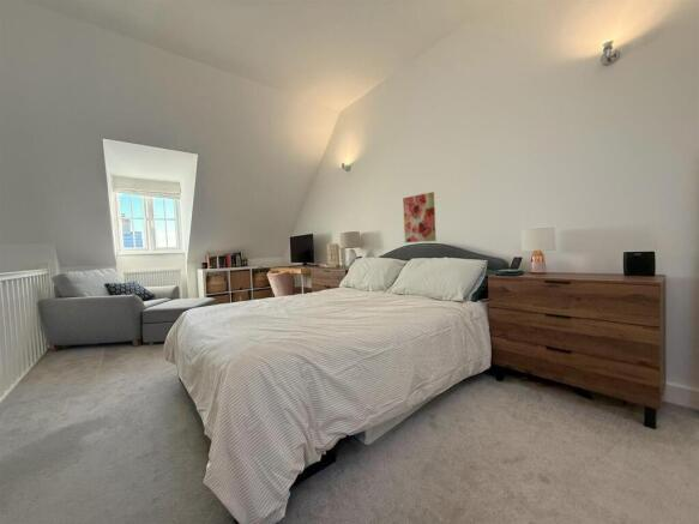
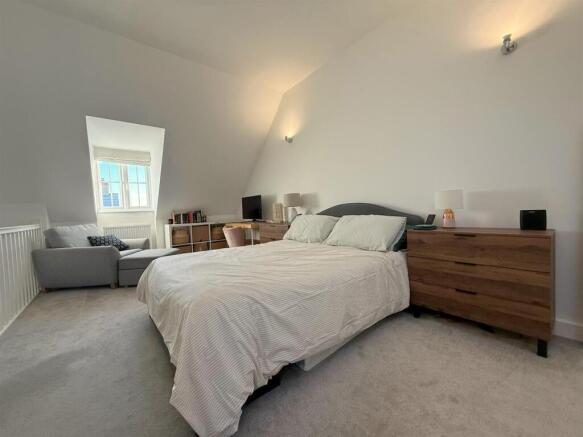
- wall art (418, 218)
